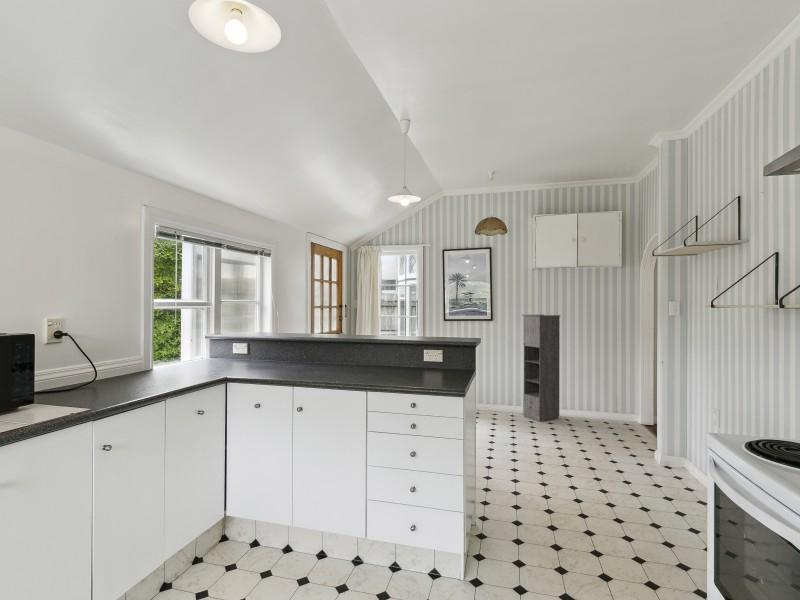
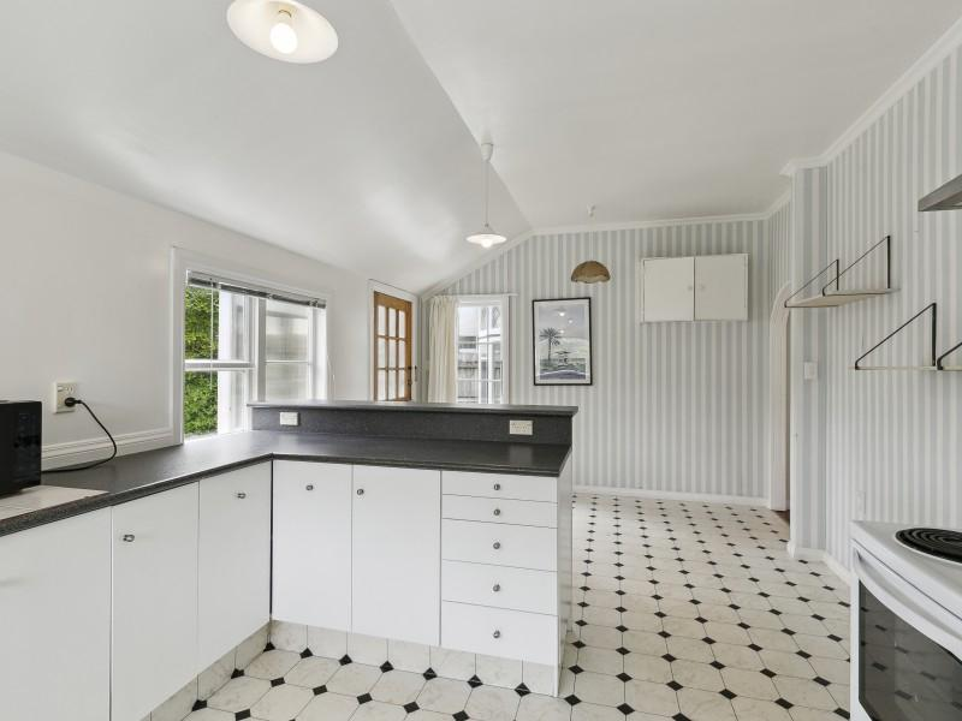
- storage cabinet (540, 366)
